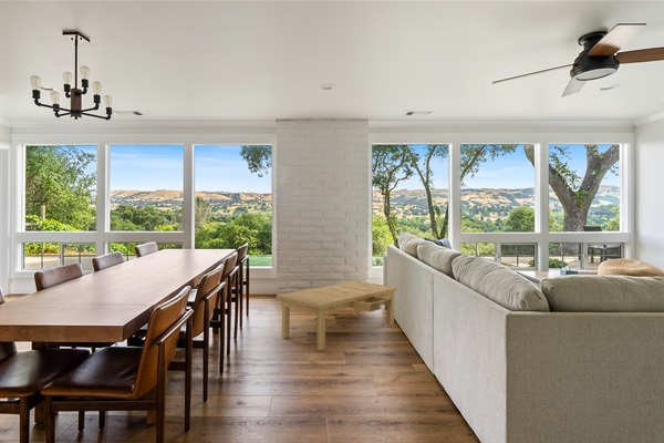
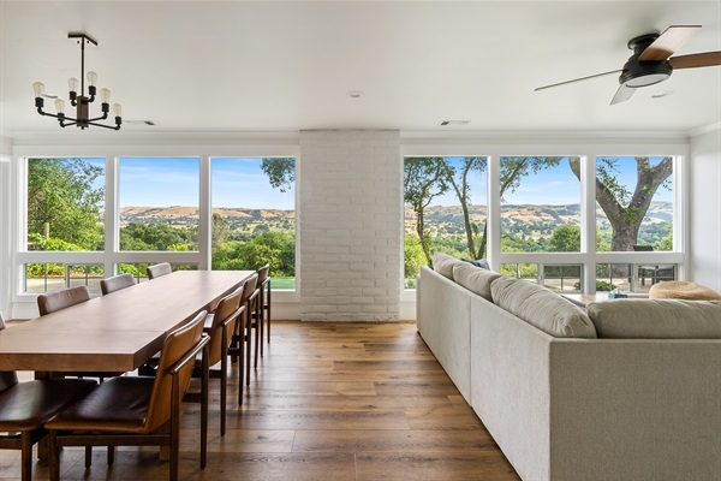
- coffee table (341, 309)
